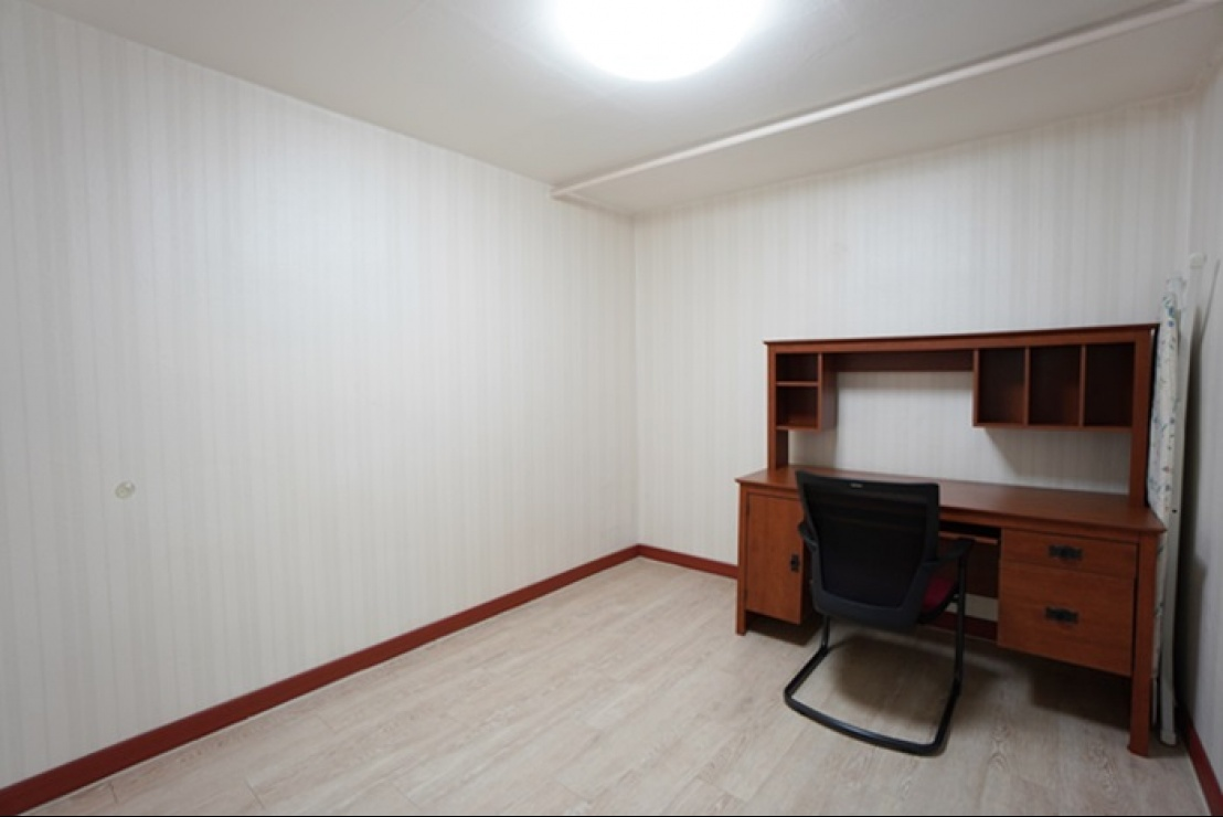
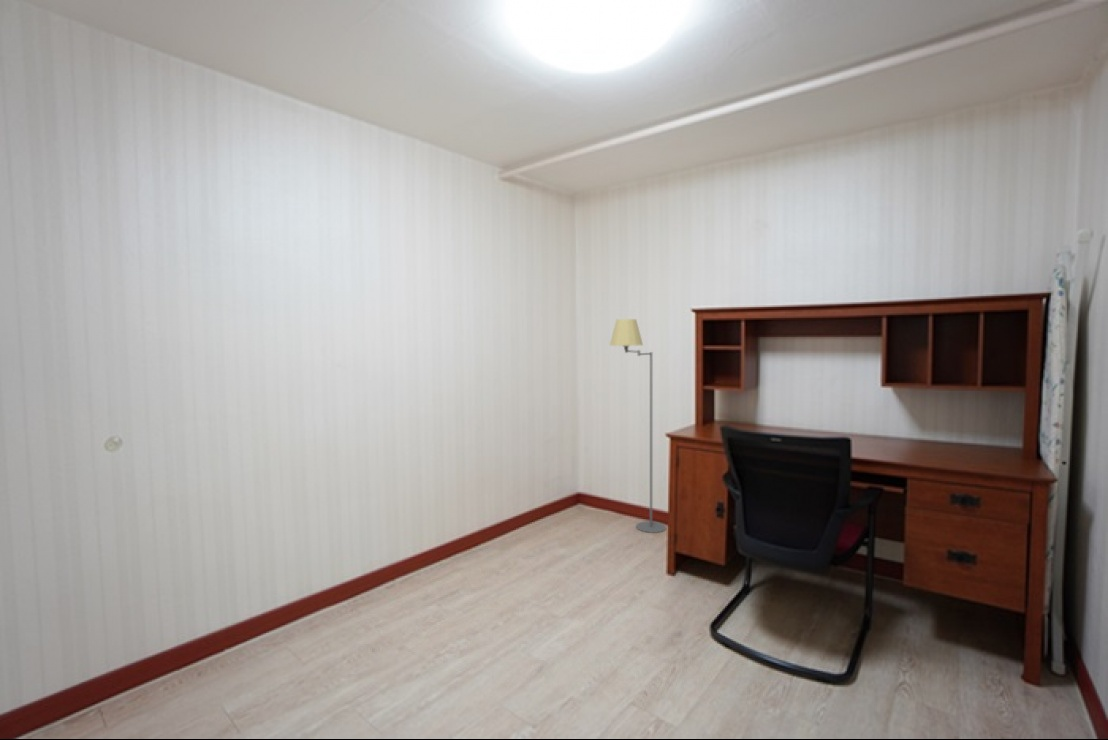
+ floor lamp (650, 423)
